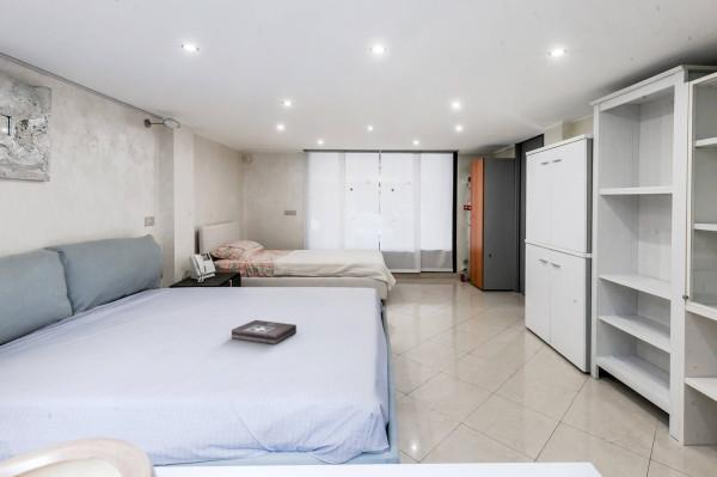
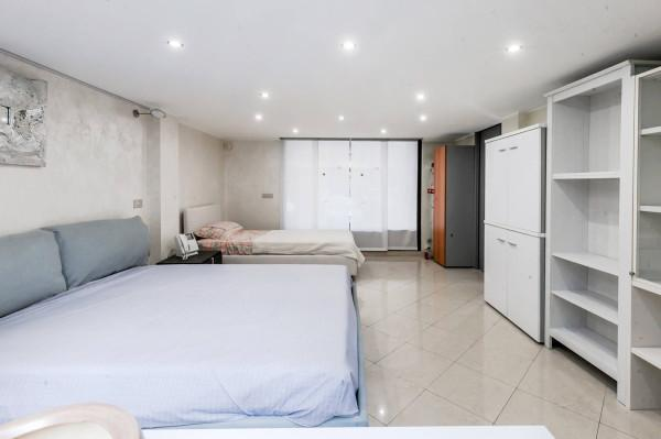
- first aid kit (264, 331)
